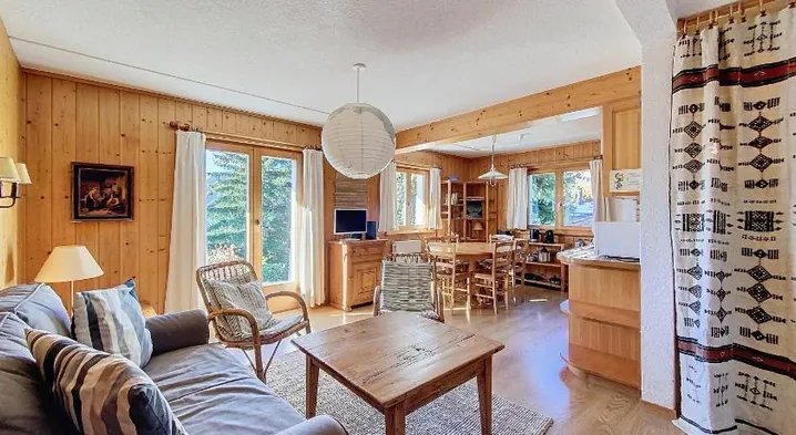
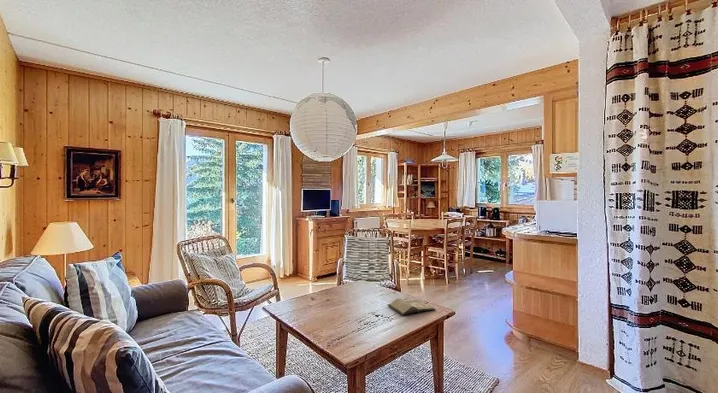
+ hardback book (411, 304)
